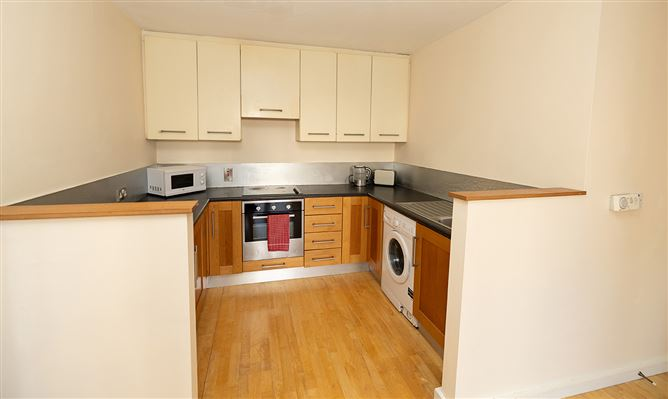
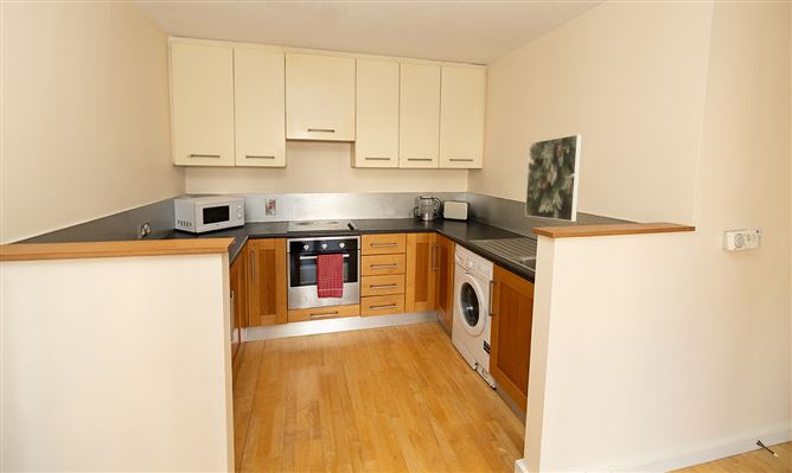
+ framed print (550, 179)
